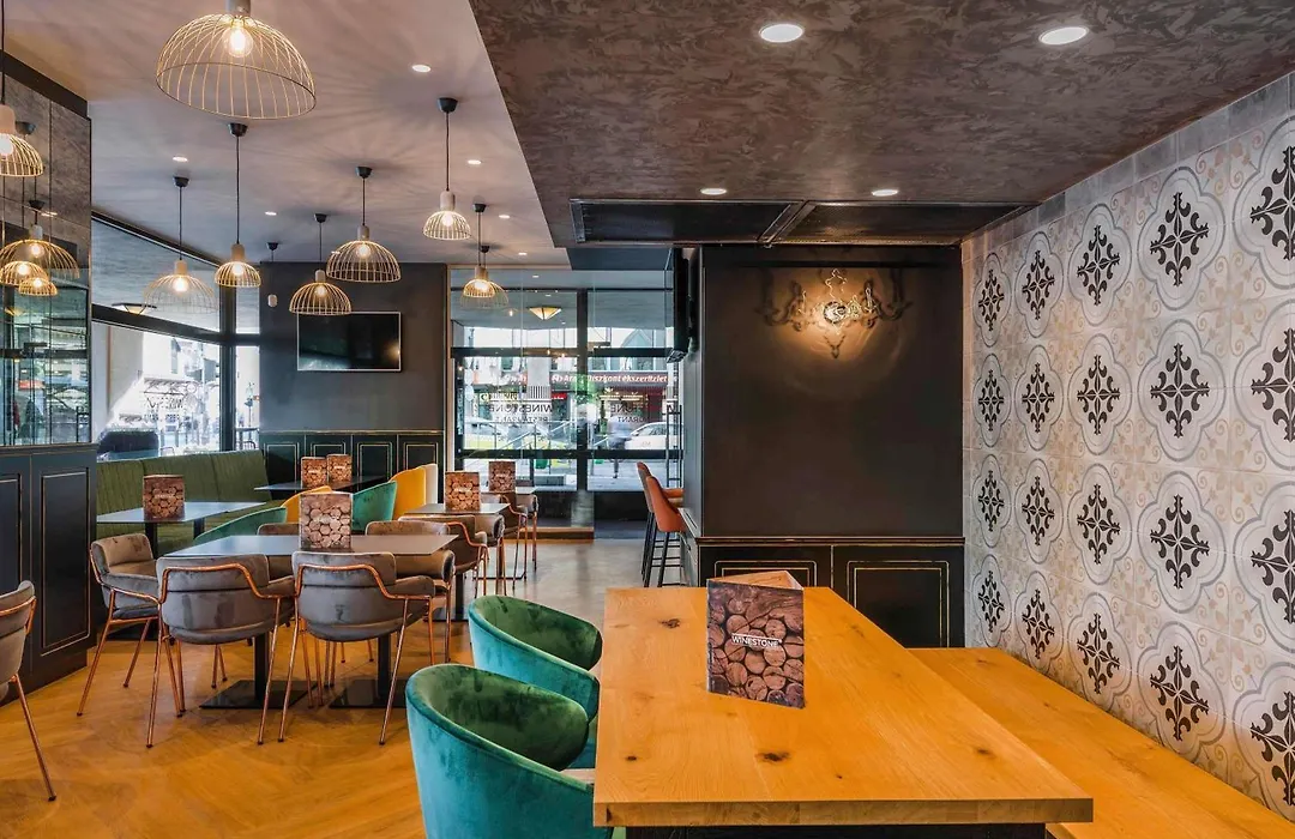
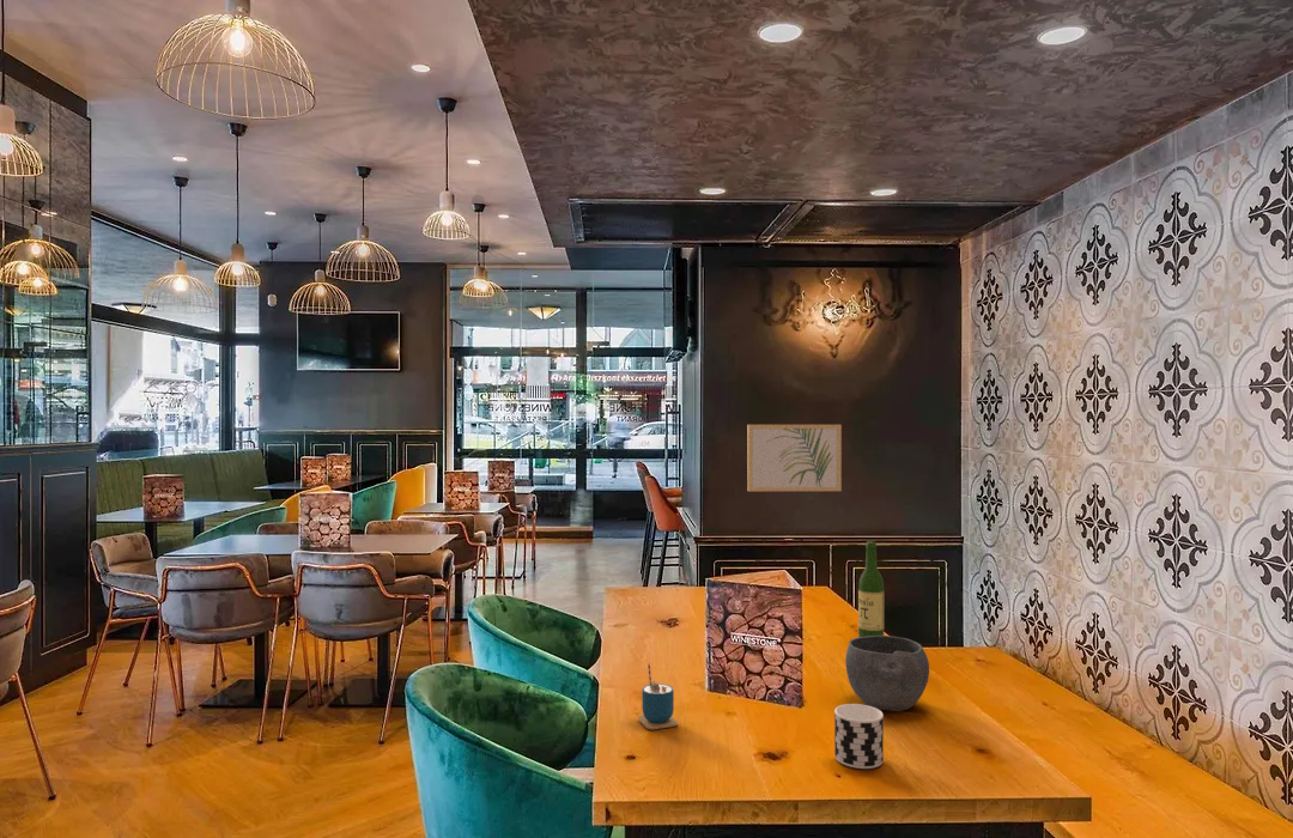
+ cup (657, 693)
+ cup (856, 731)
+ bowl (886, 673)
+ wine bottle (870, 594)
+ wall art (794, 457)
